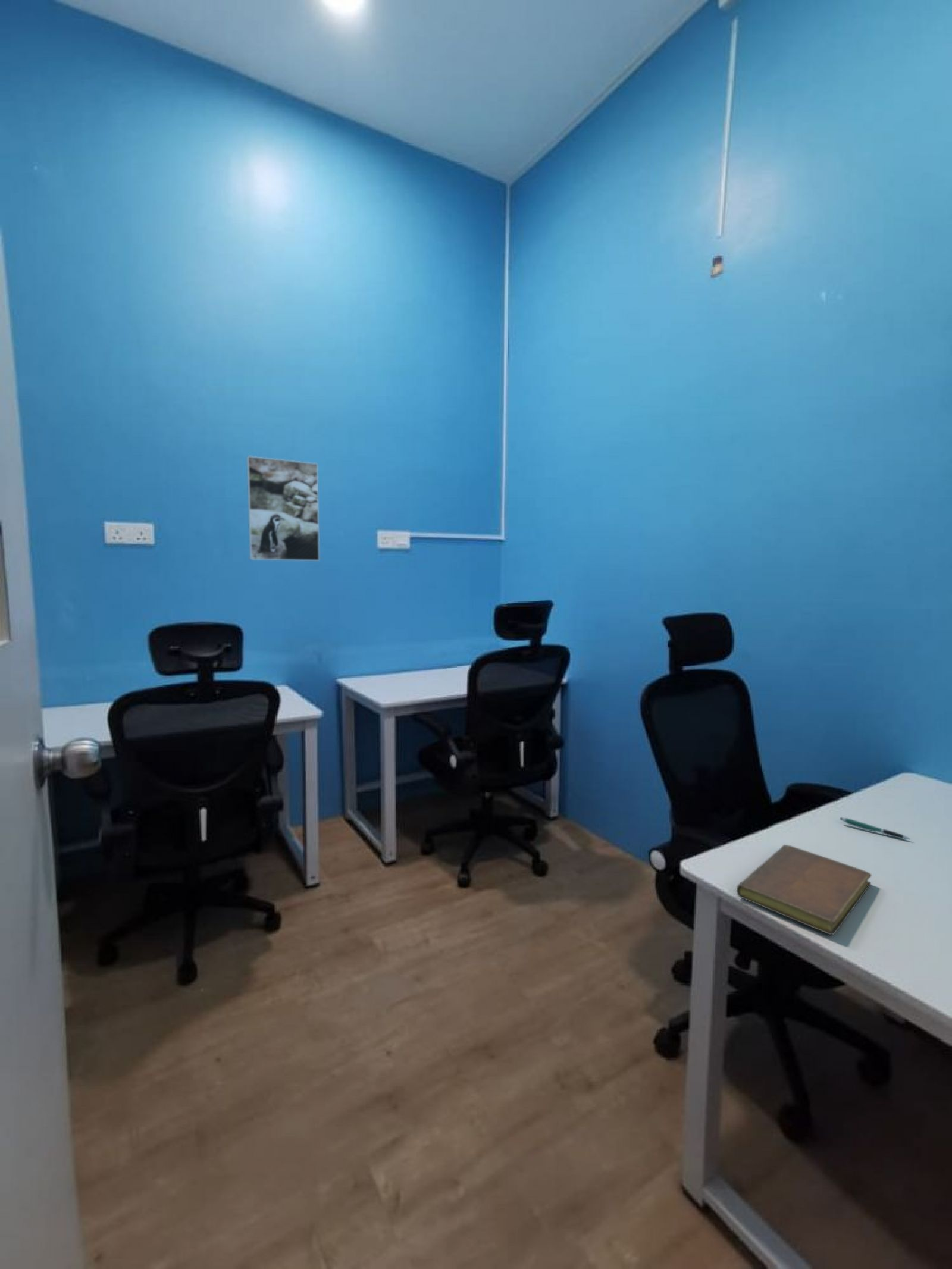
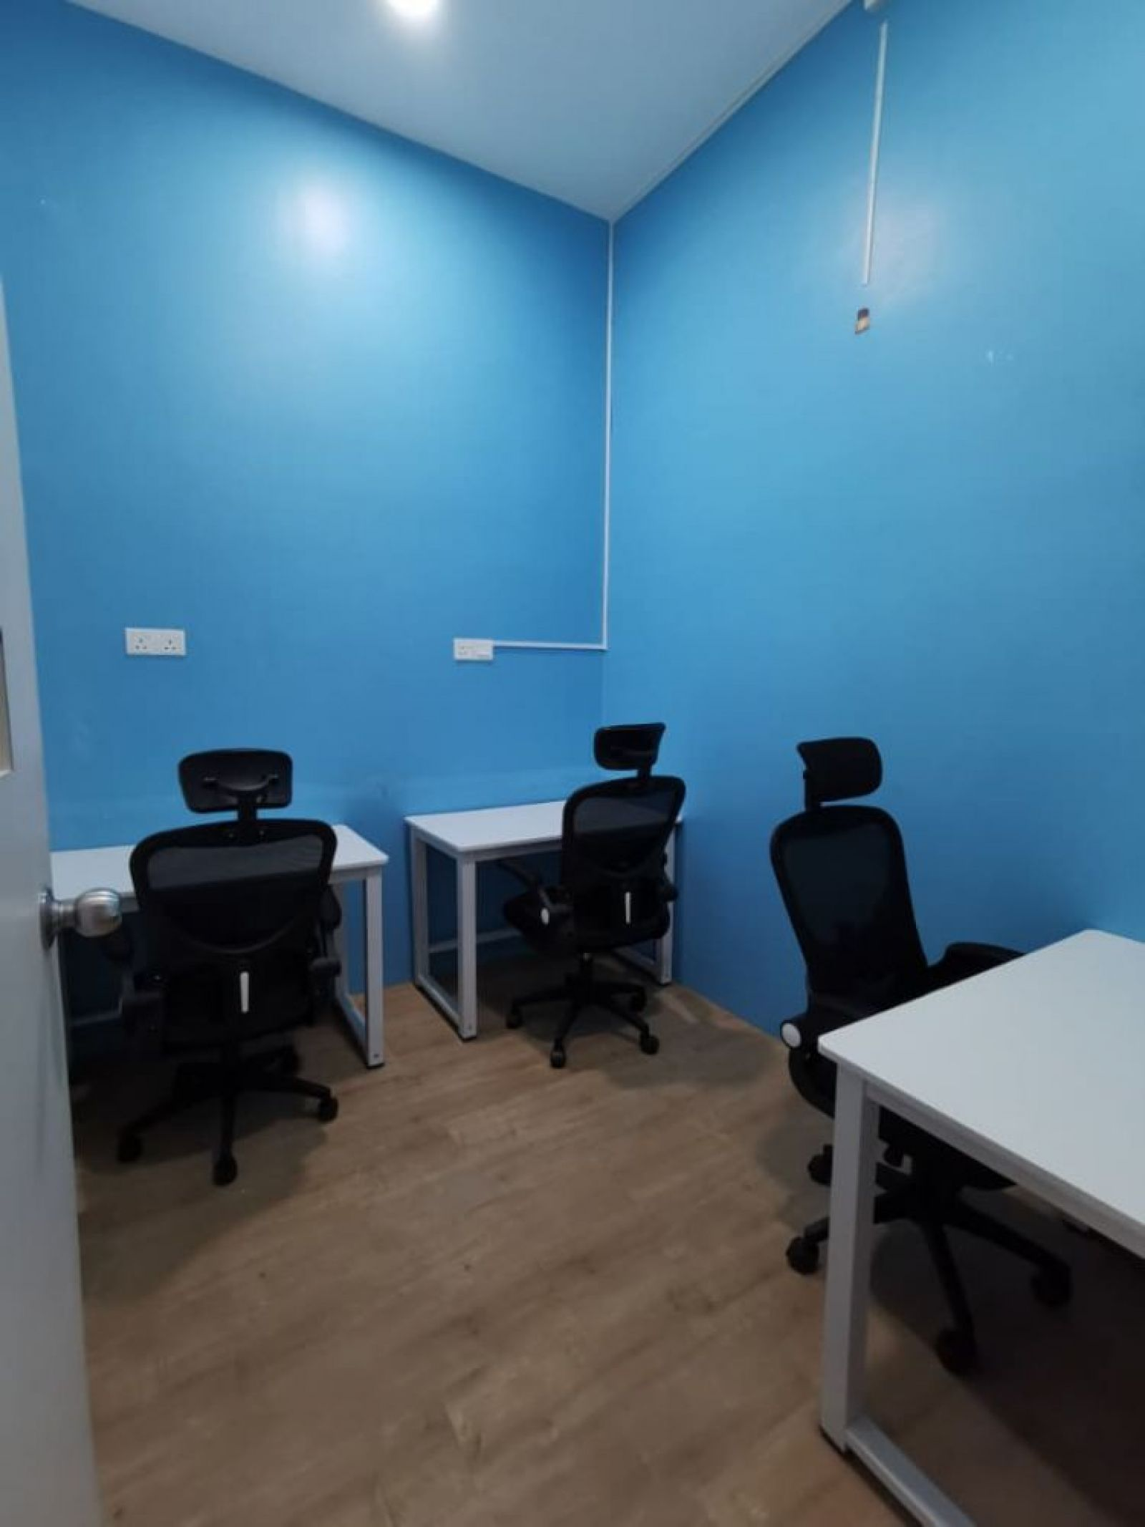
- notebook (805, 883)
- pen (874, 828)
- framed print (284, 510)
